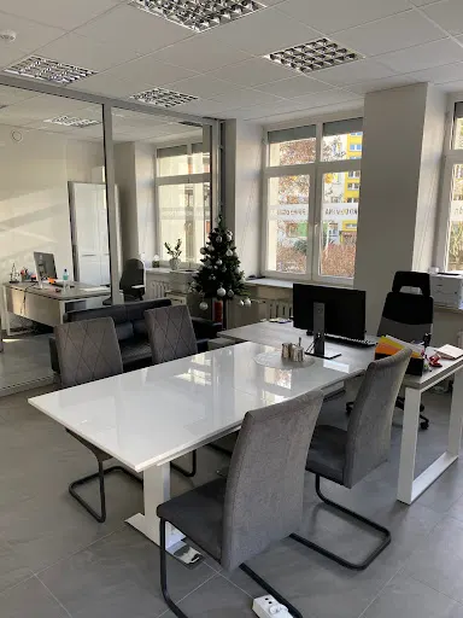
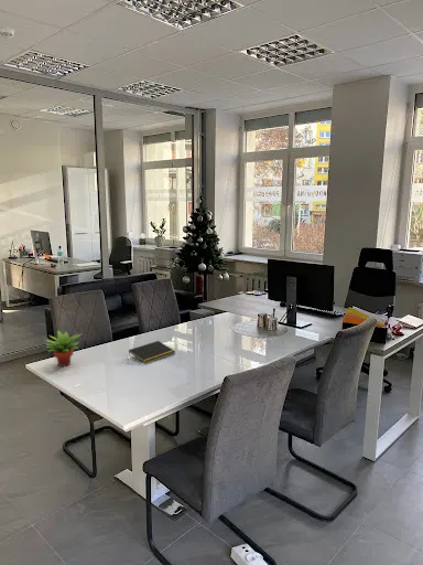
+ succulent plant (63, 348)
+ notepad (152, 351)
